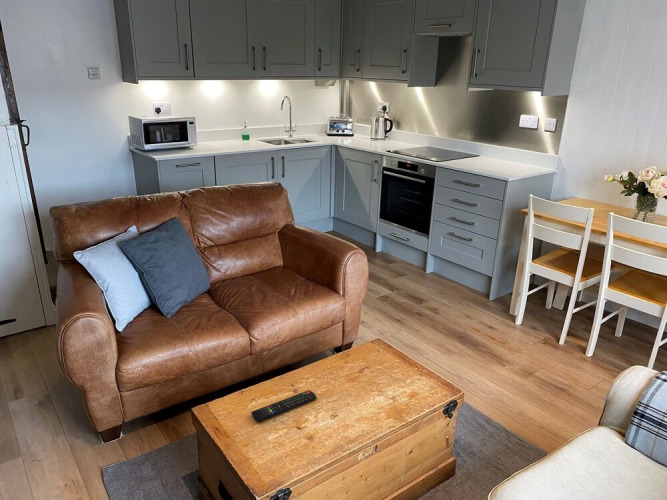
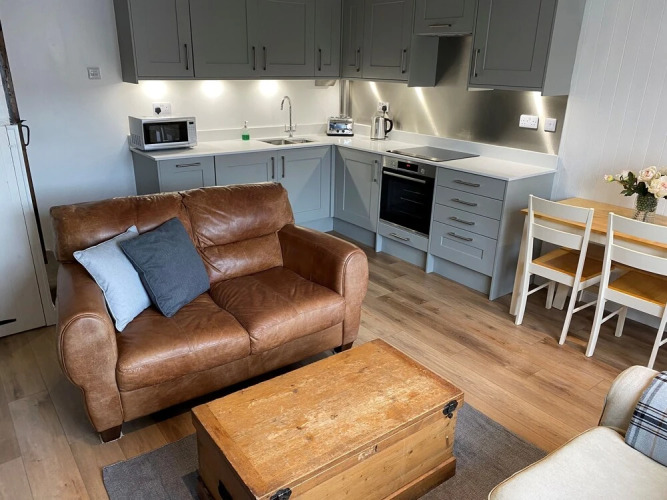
- remote control (285, 405)
